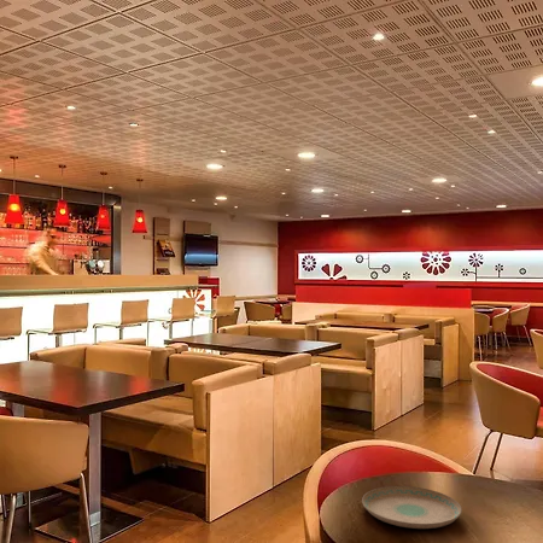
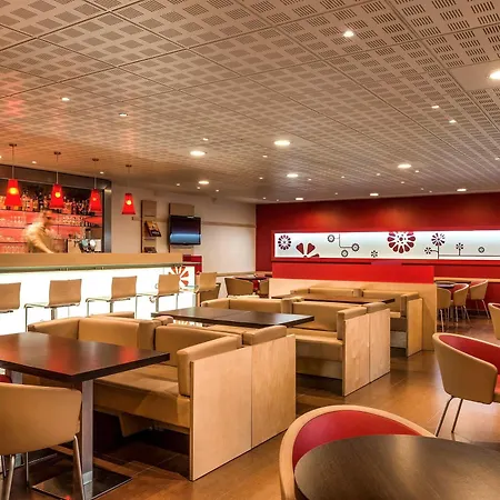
- plate (410, 507)
